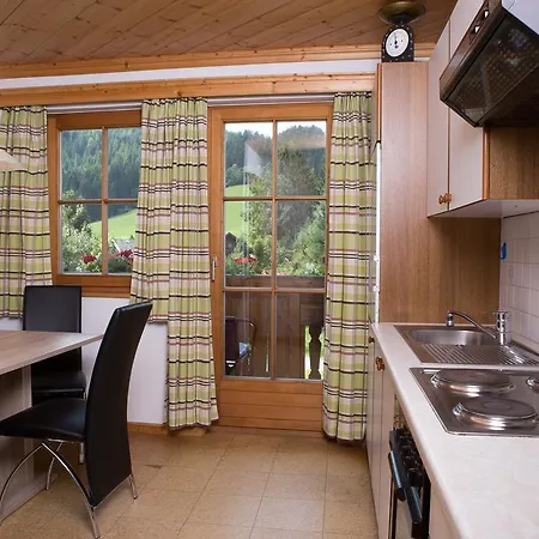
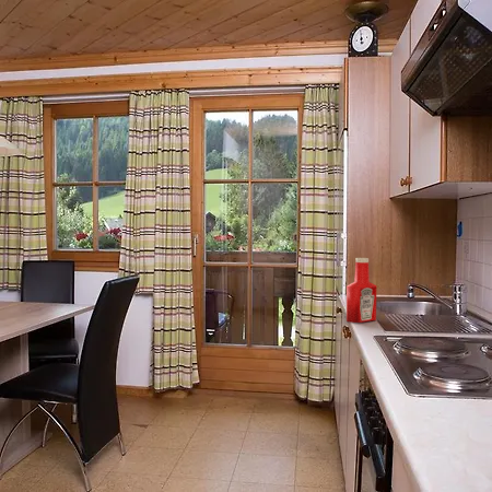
+ soap bottle (361, 289)
